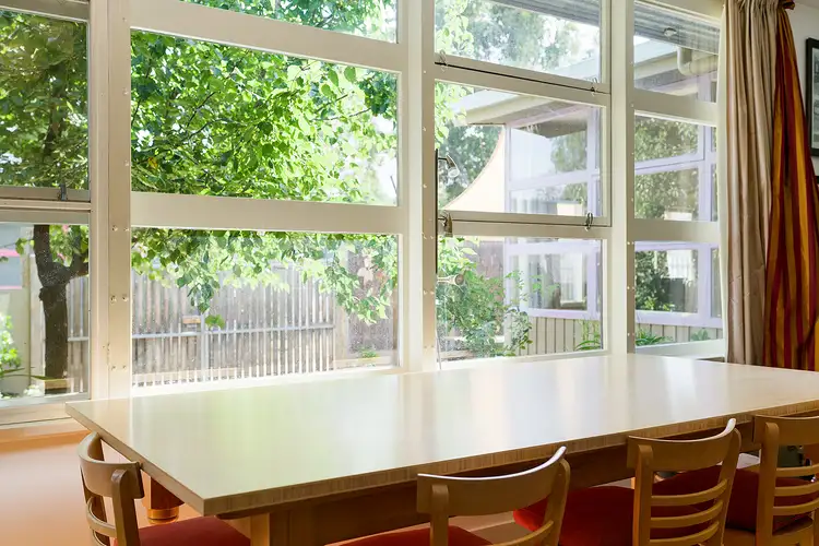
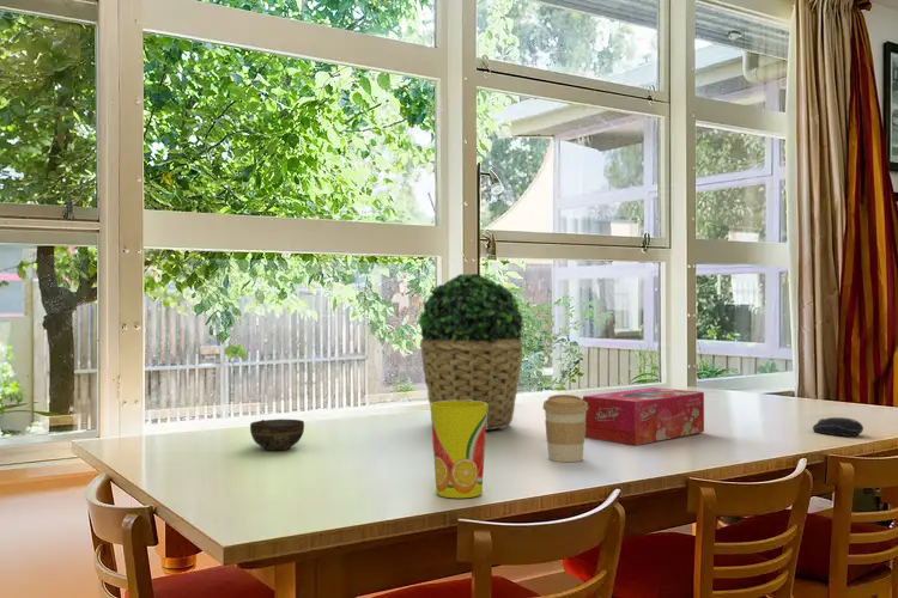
+ coffee cup (565, 427)
+ cup (459, 447)
+ potted plant (472, 349)
+ computer mouse (837, 425)
+ tissue box (644, 414)
+ cup (274, 435)
